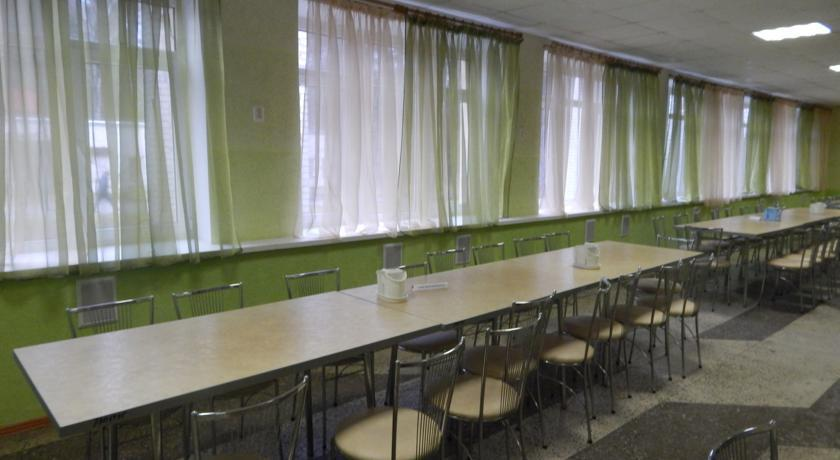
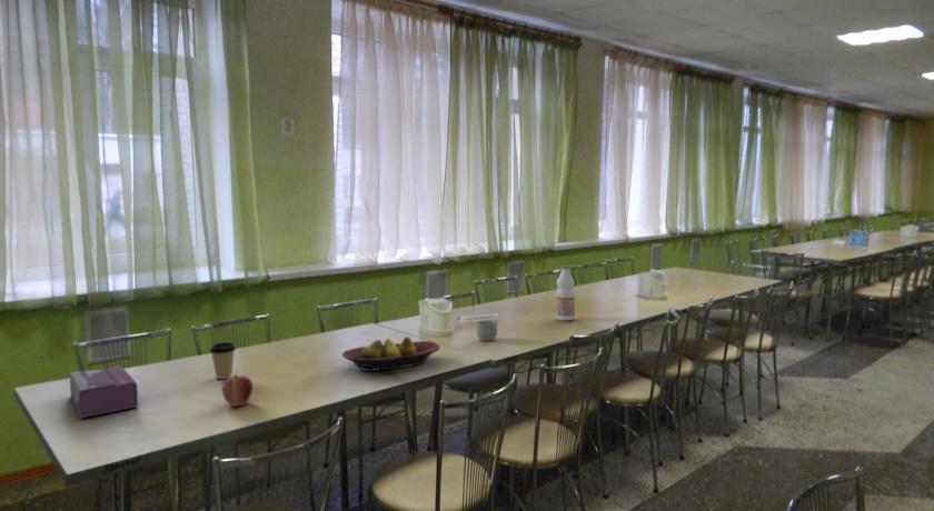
+ tissue box (102, 389)
+ fruit juice (565, 292)
+ apple (237, 389)
+ coffee cup (222, 360)
+ fruit bowl (393, 351)
+ mug (488, 331)
